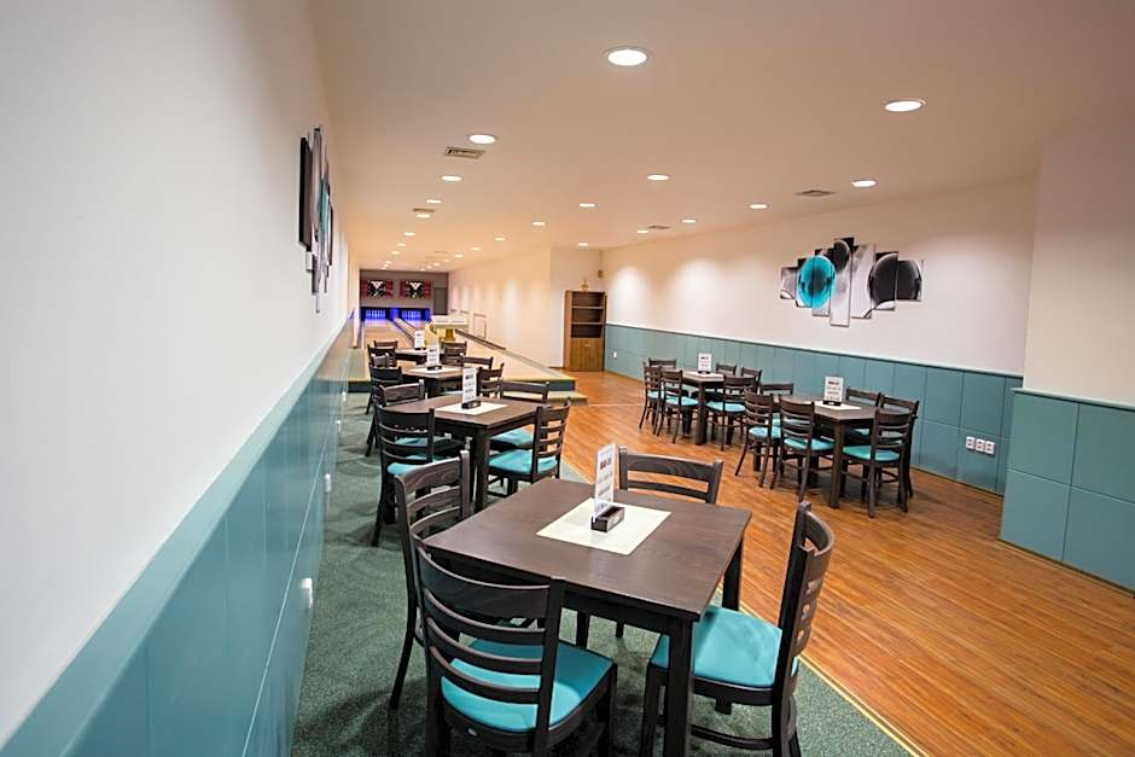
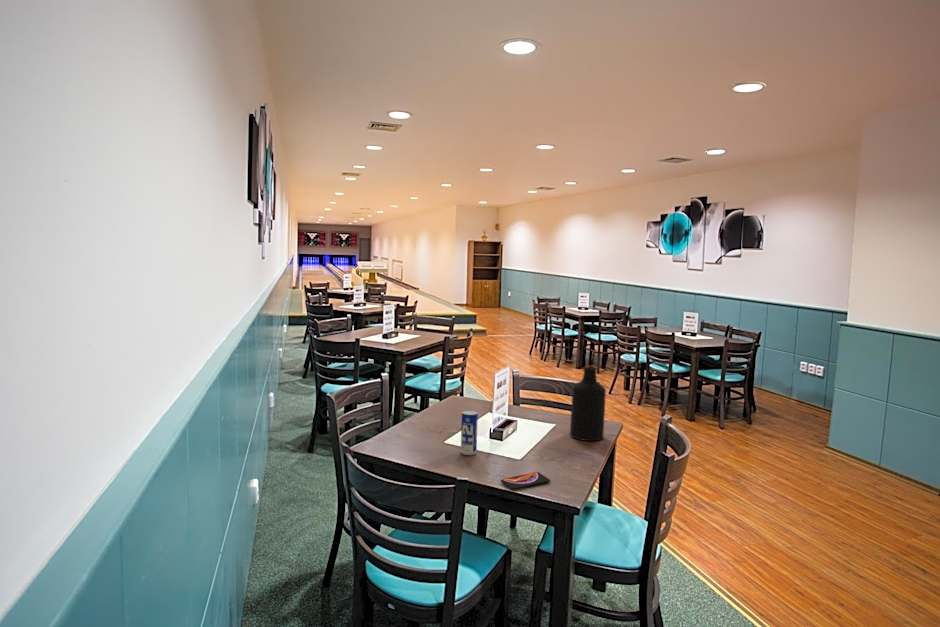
+ bottle (588, 402)
+ smartphone (525, 480)
+ beverage can (469, 432)
